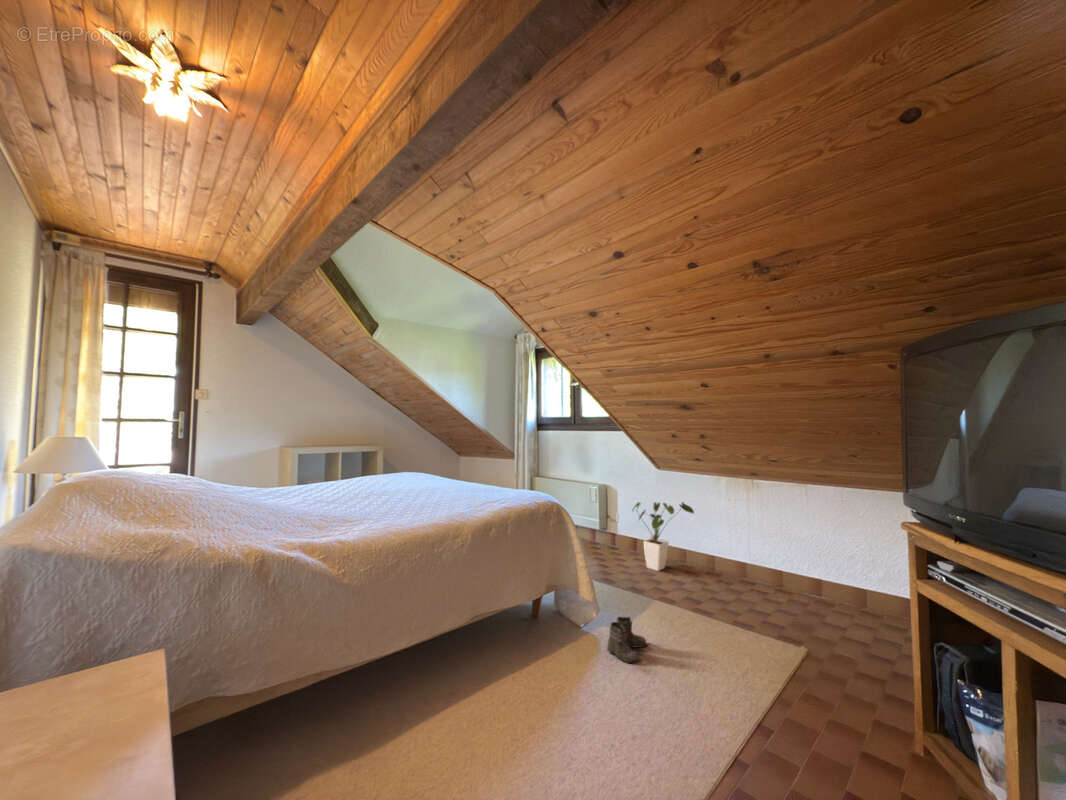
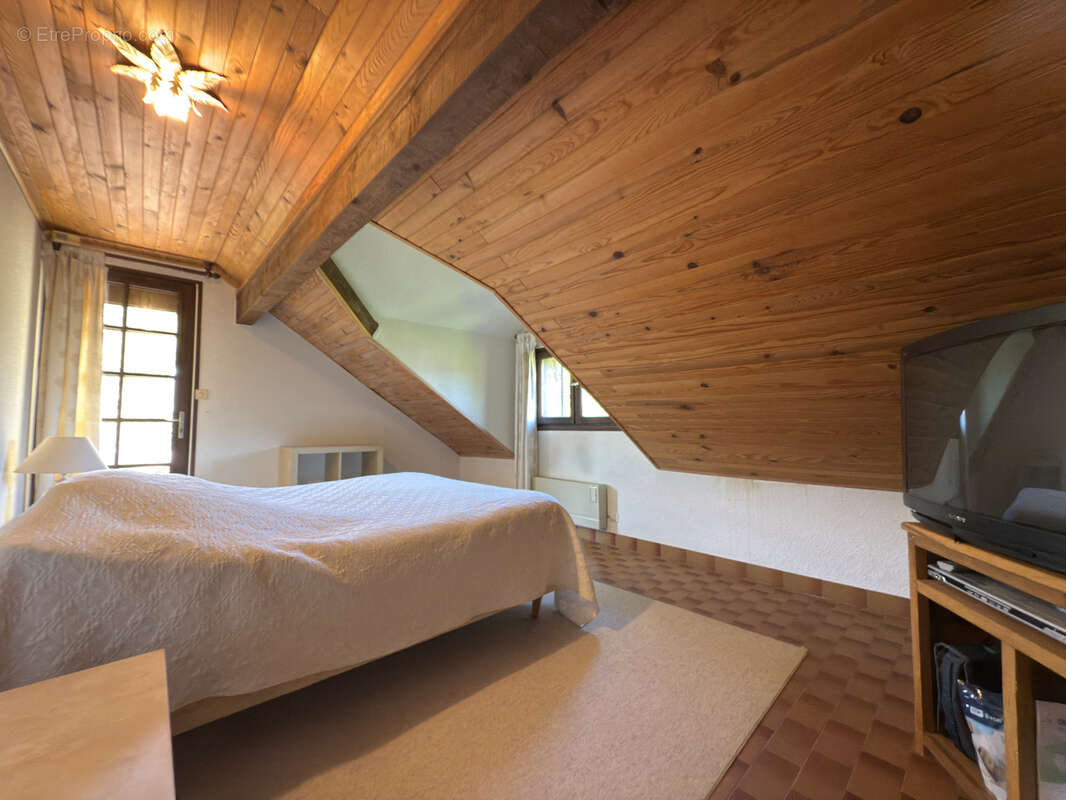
- boots (626, 637)
- house plant (659, 535)
